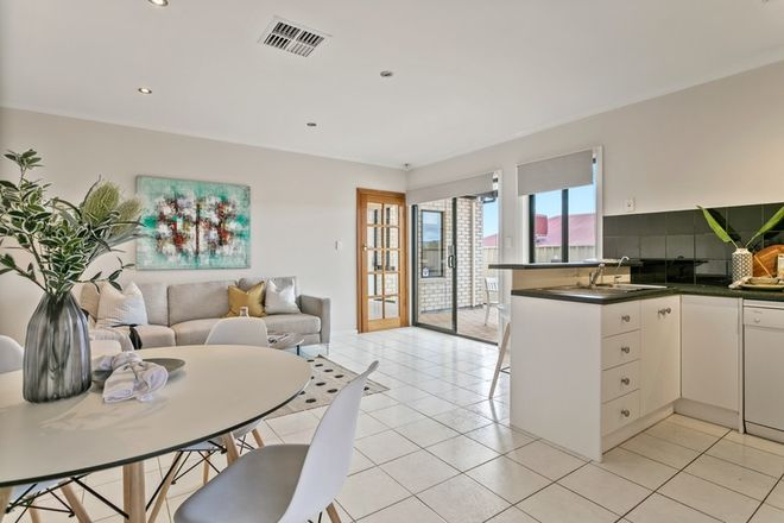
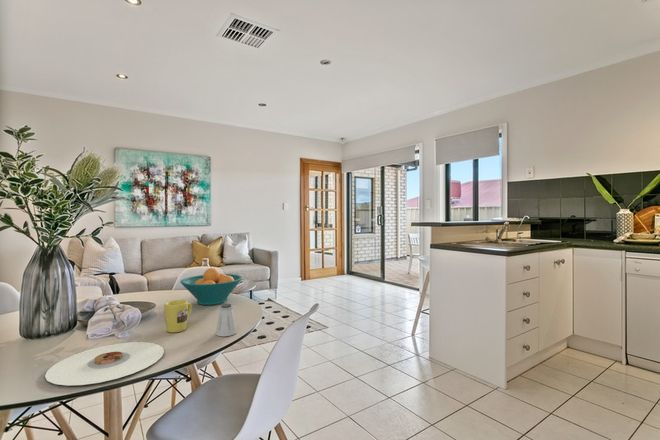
+ plate (109, 357)
+ saltshaker (226, 318)
+ mug (180, 314)
+ fruit bowl (212, 285)
